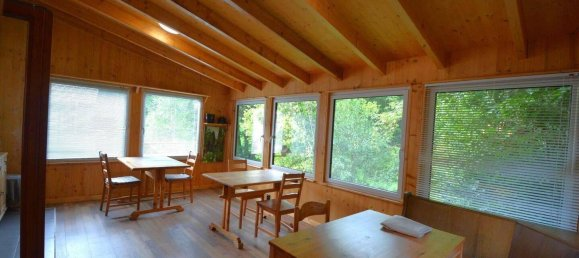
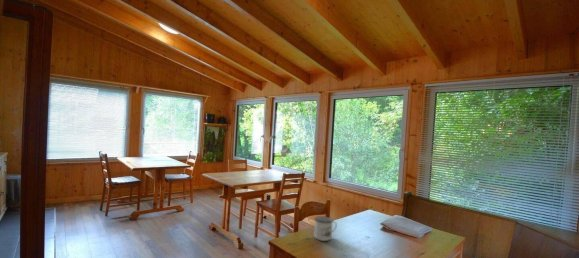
+ mug (326, 228)
